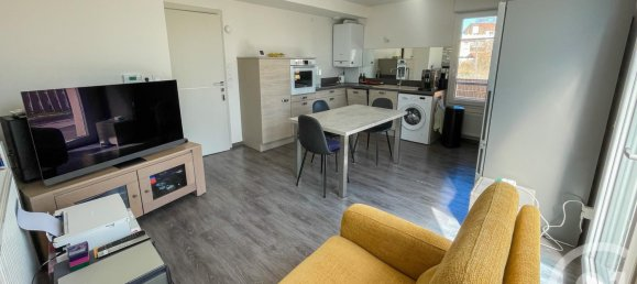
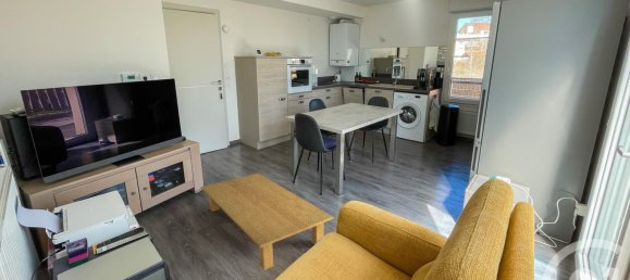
+ coffee table (259, 212)
